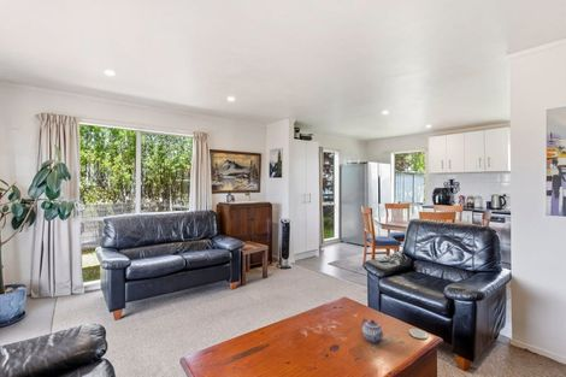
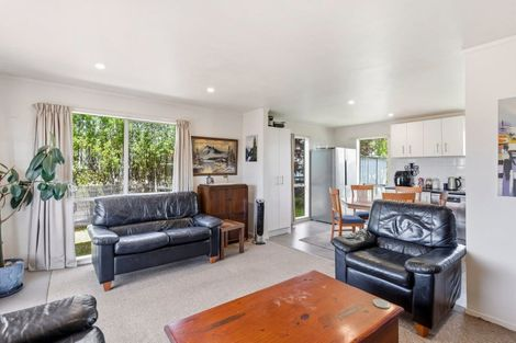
- teapot (372, 329)
